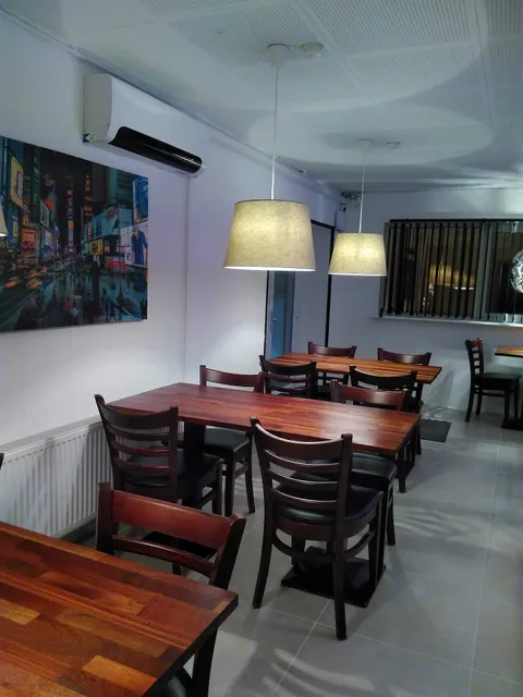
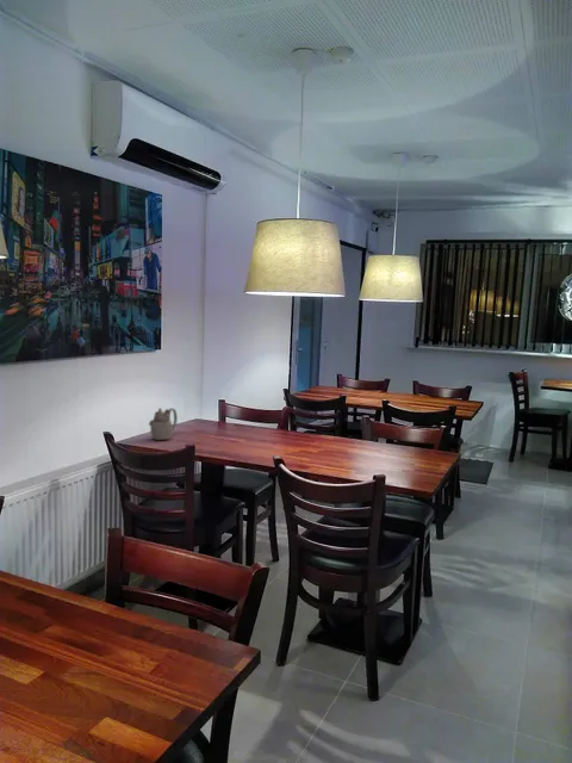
+ teapot (162, 423)
